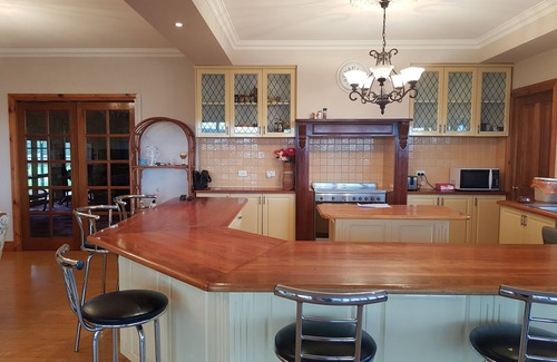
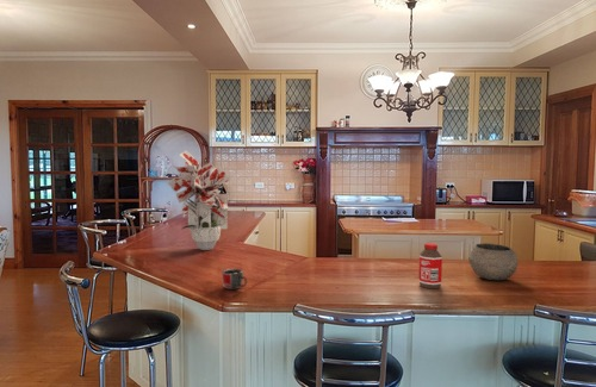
+ mug (235, 280)
+ bottle (429, 264)
+ bouquet (204, 200)
+ bowl (492, 262)
